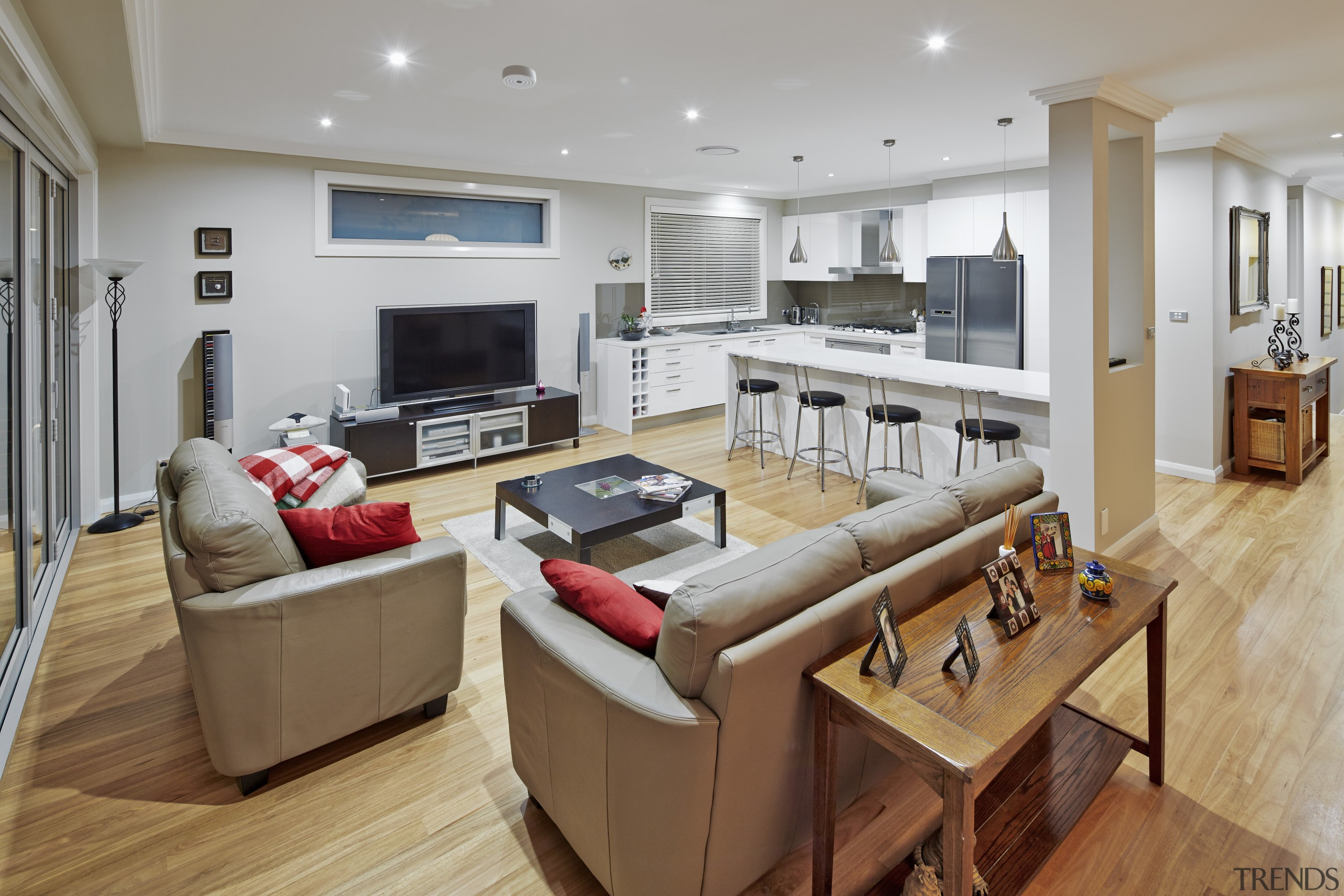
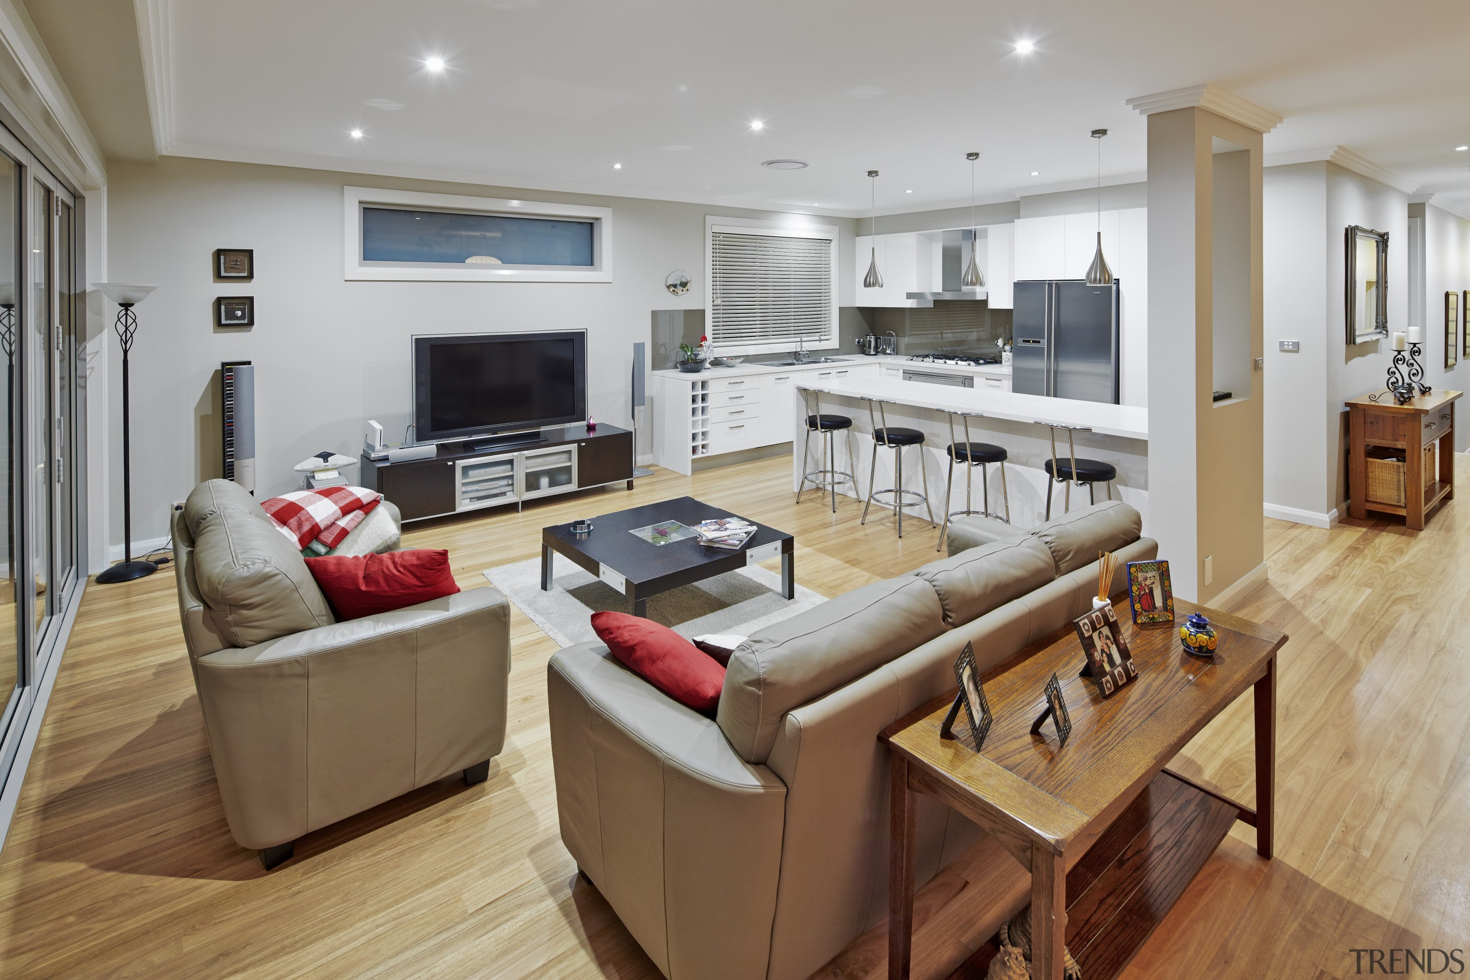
- smoke detector (519, 77)
